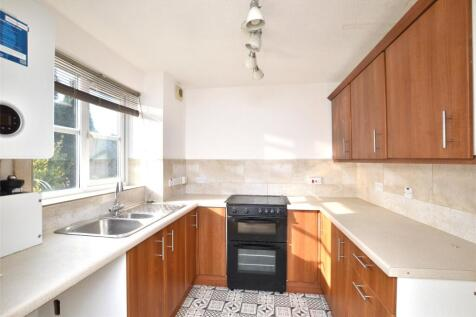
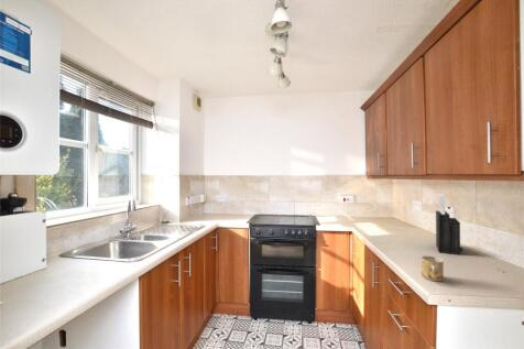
+ mug (433, 269)
+ knife block (449, 221)
